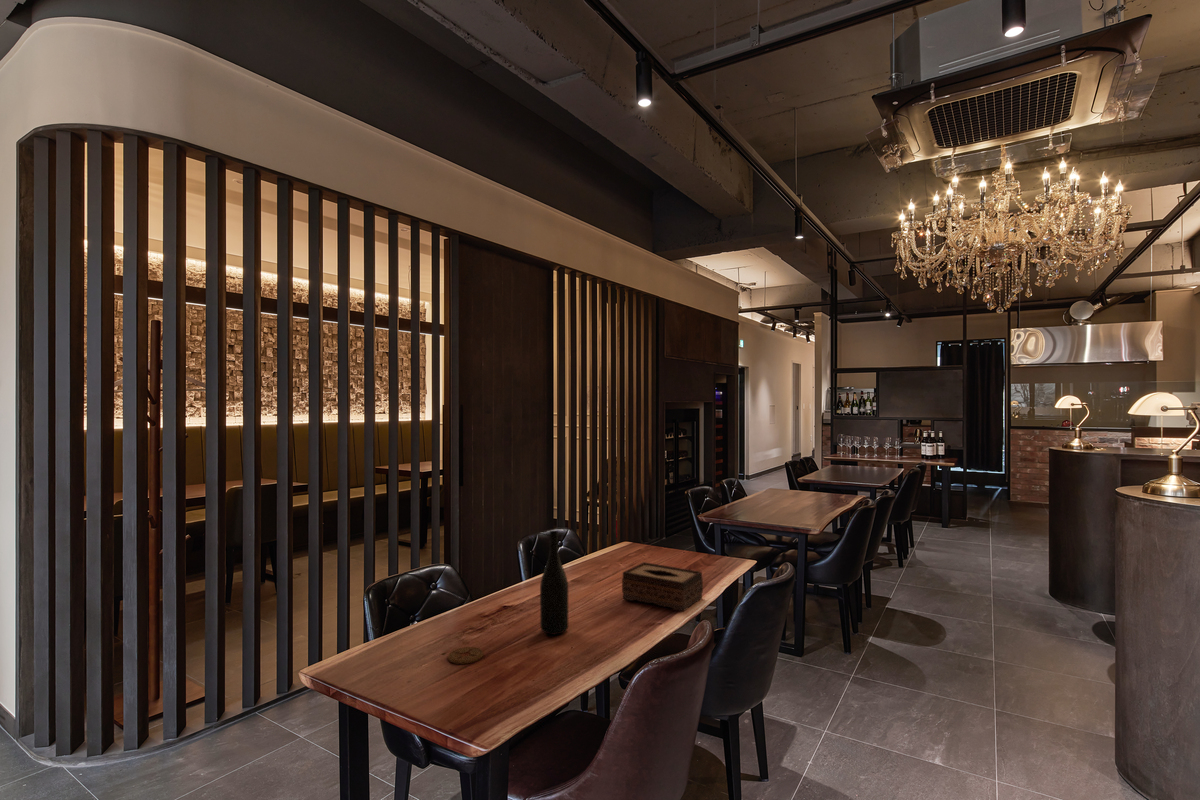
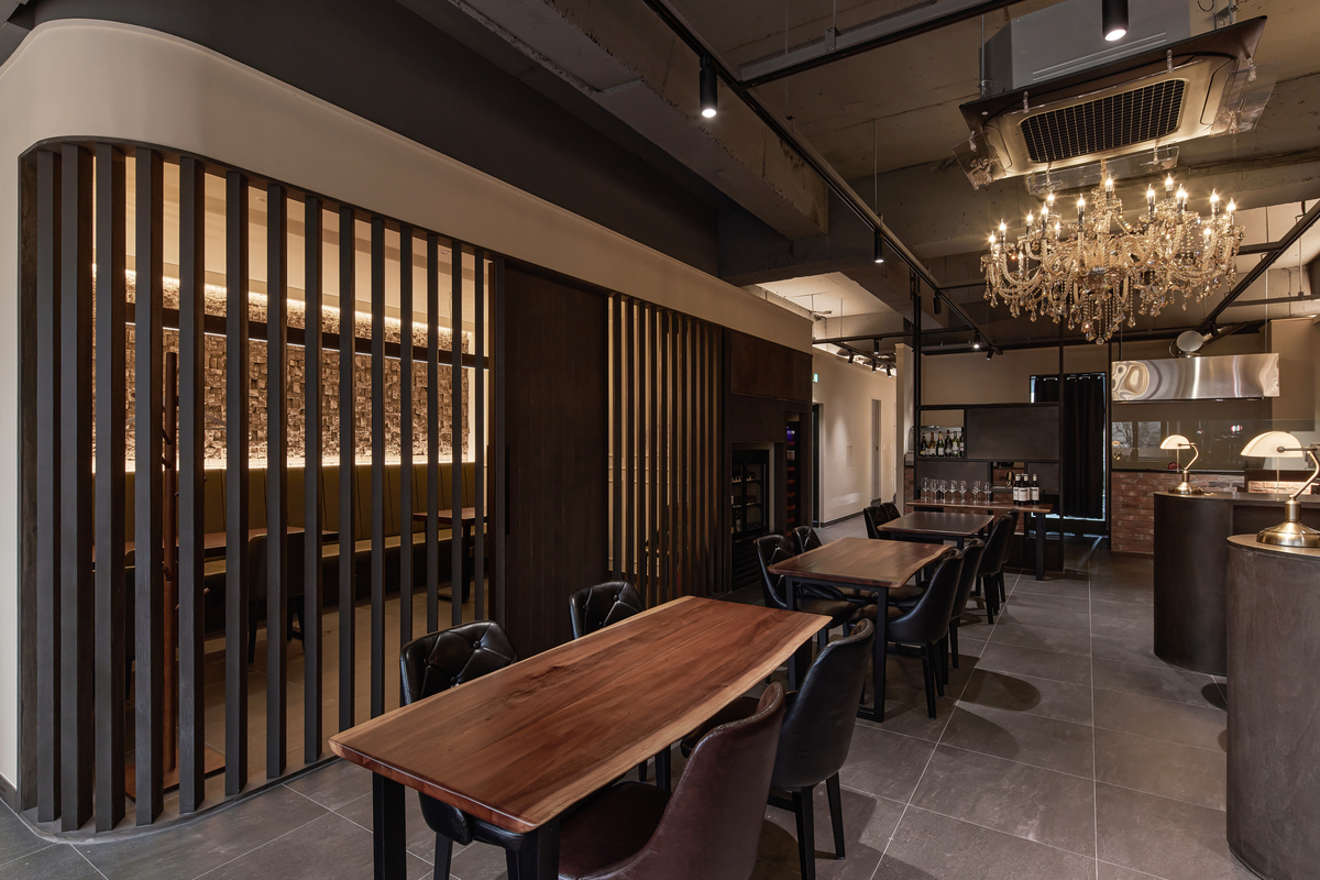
- coaster (465, 655)
- wine bottle (554, 581)
- tissue box (662, 585)
